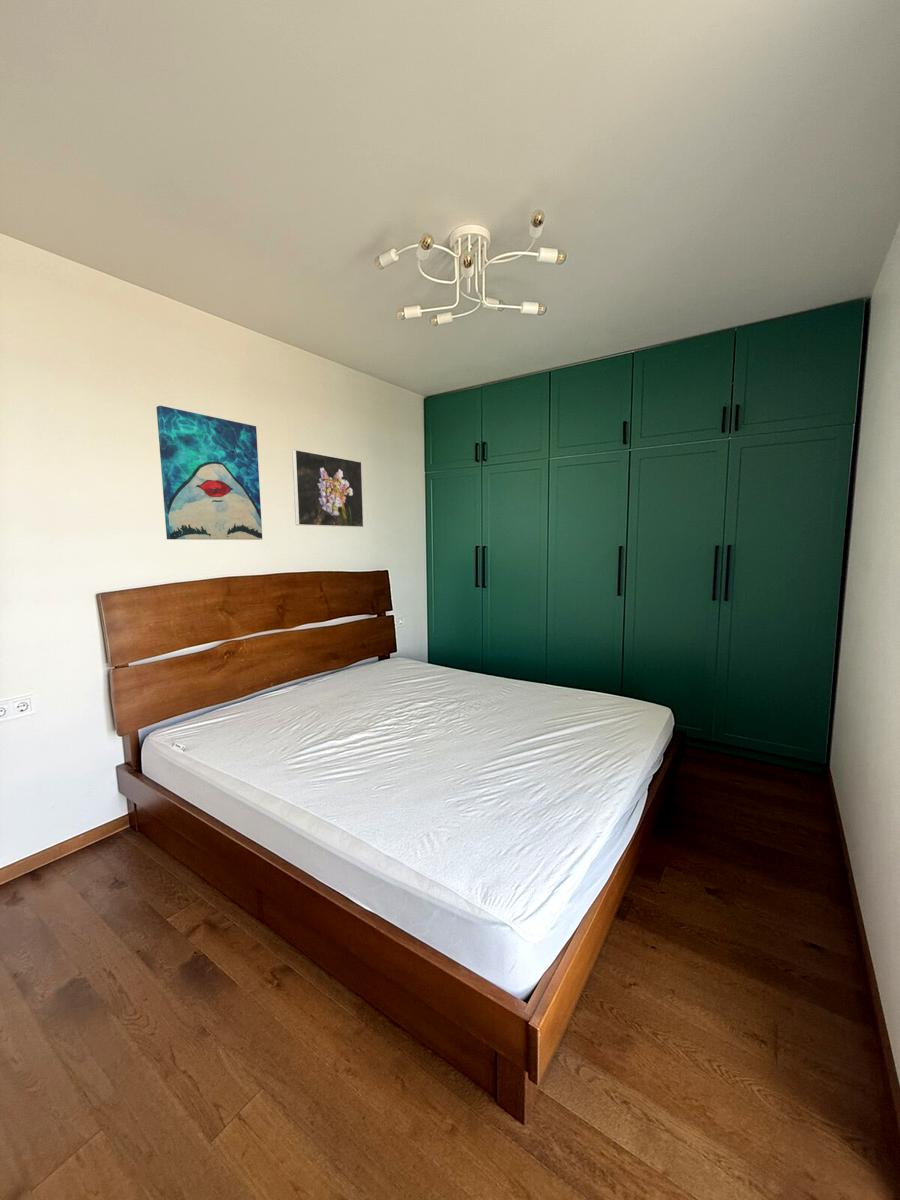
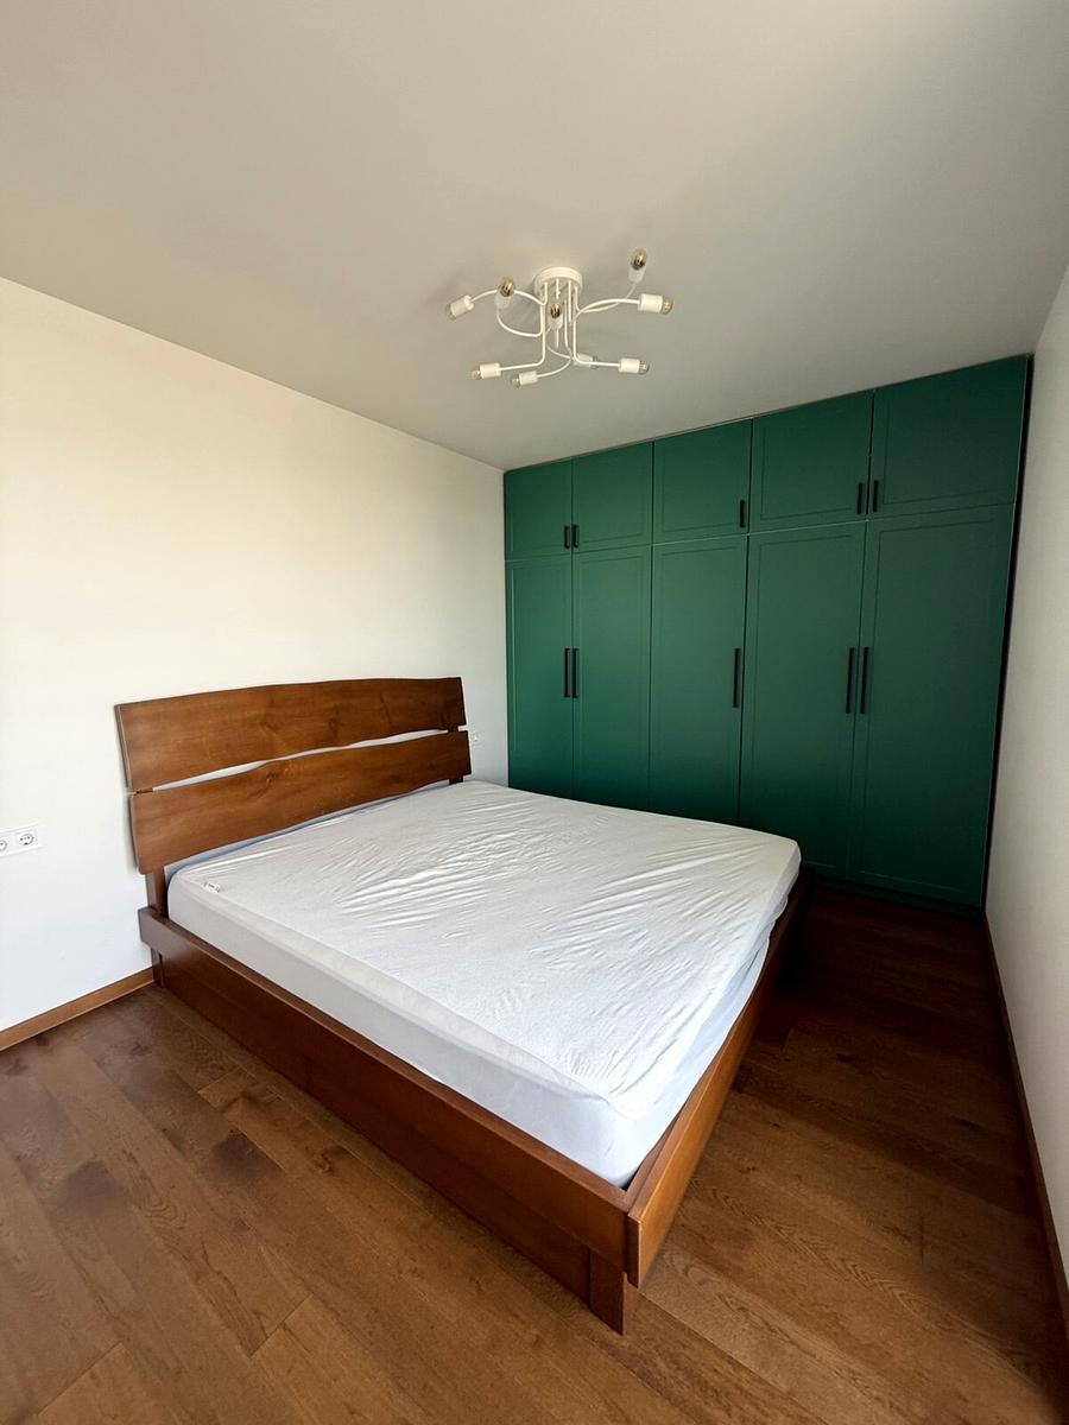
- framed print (330, 491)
- wall art (214, 479)
